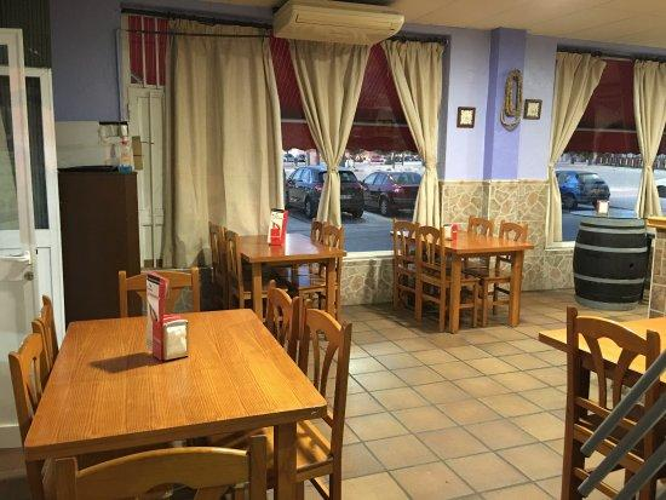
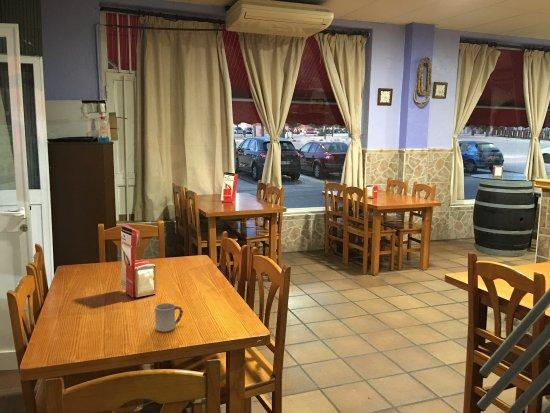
+ cup (169, 316)
